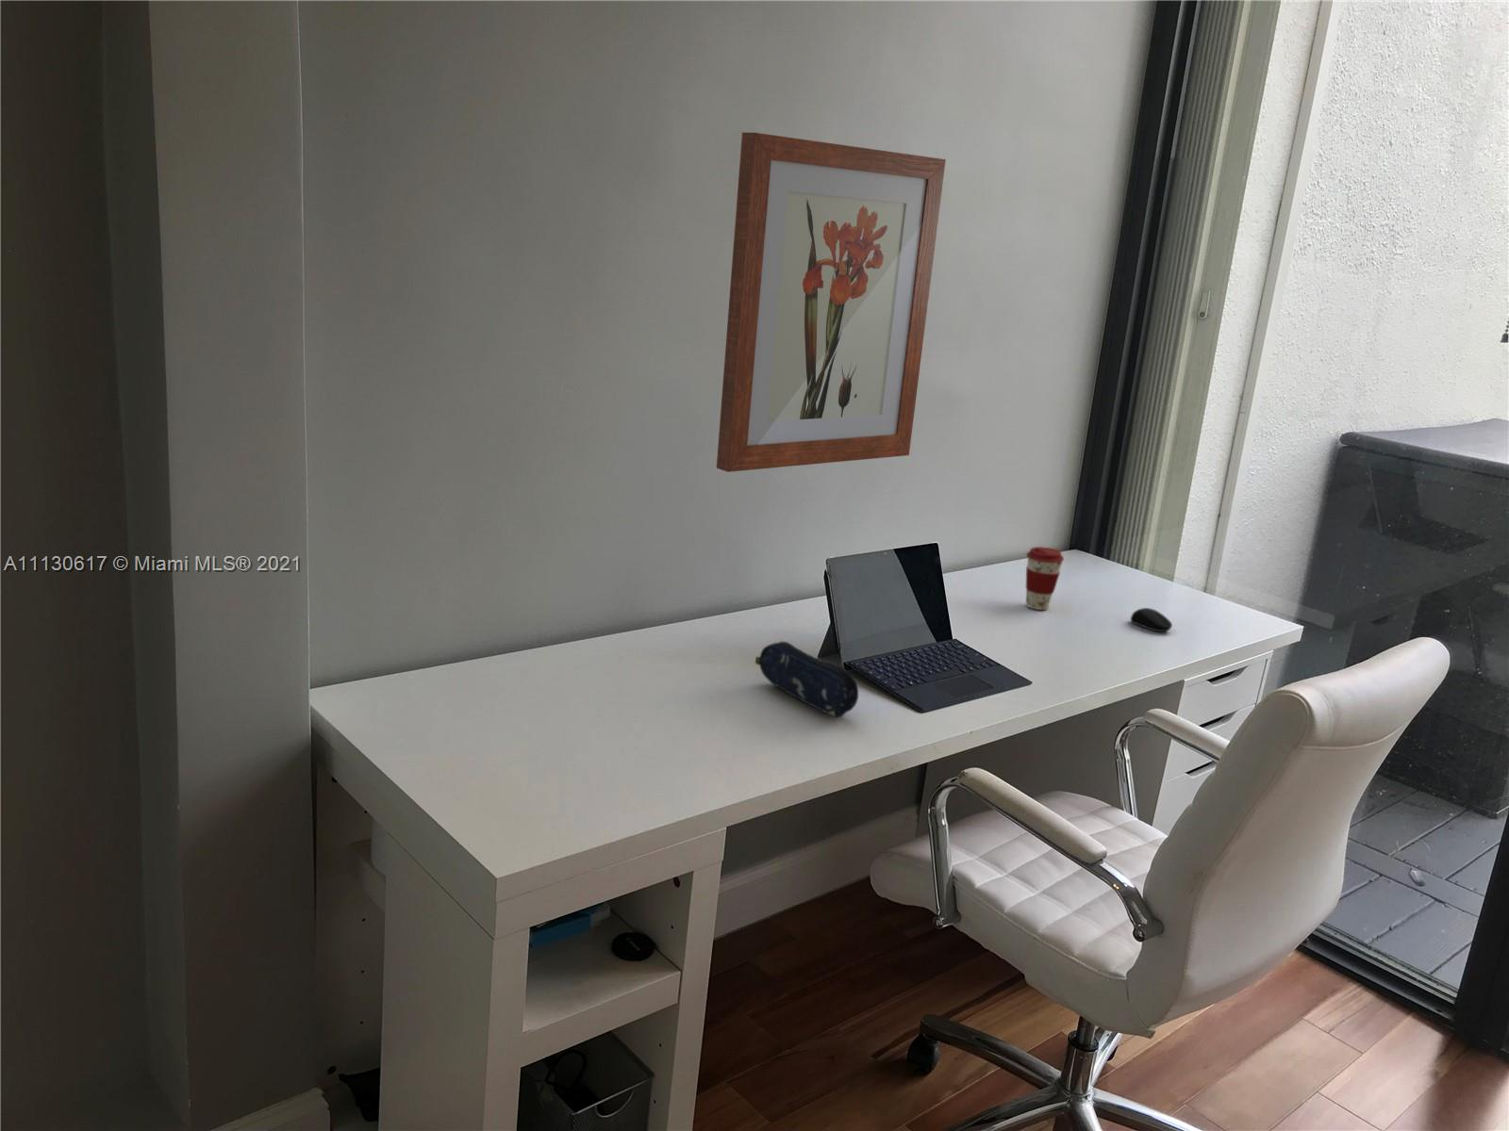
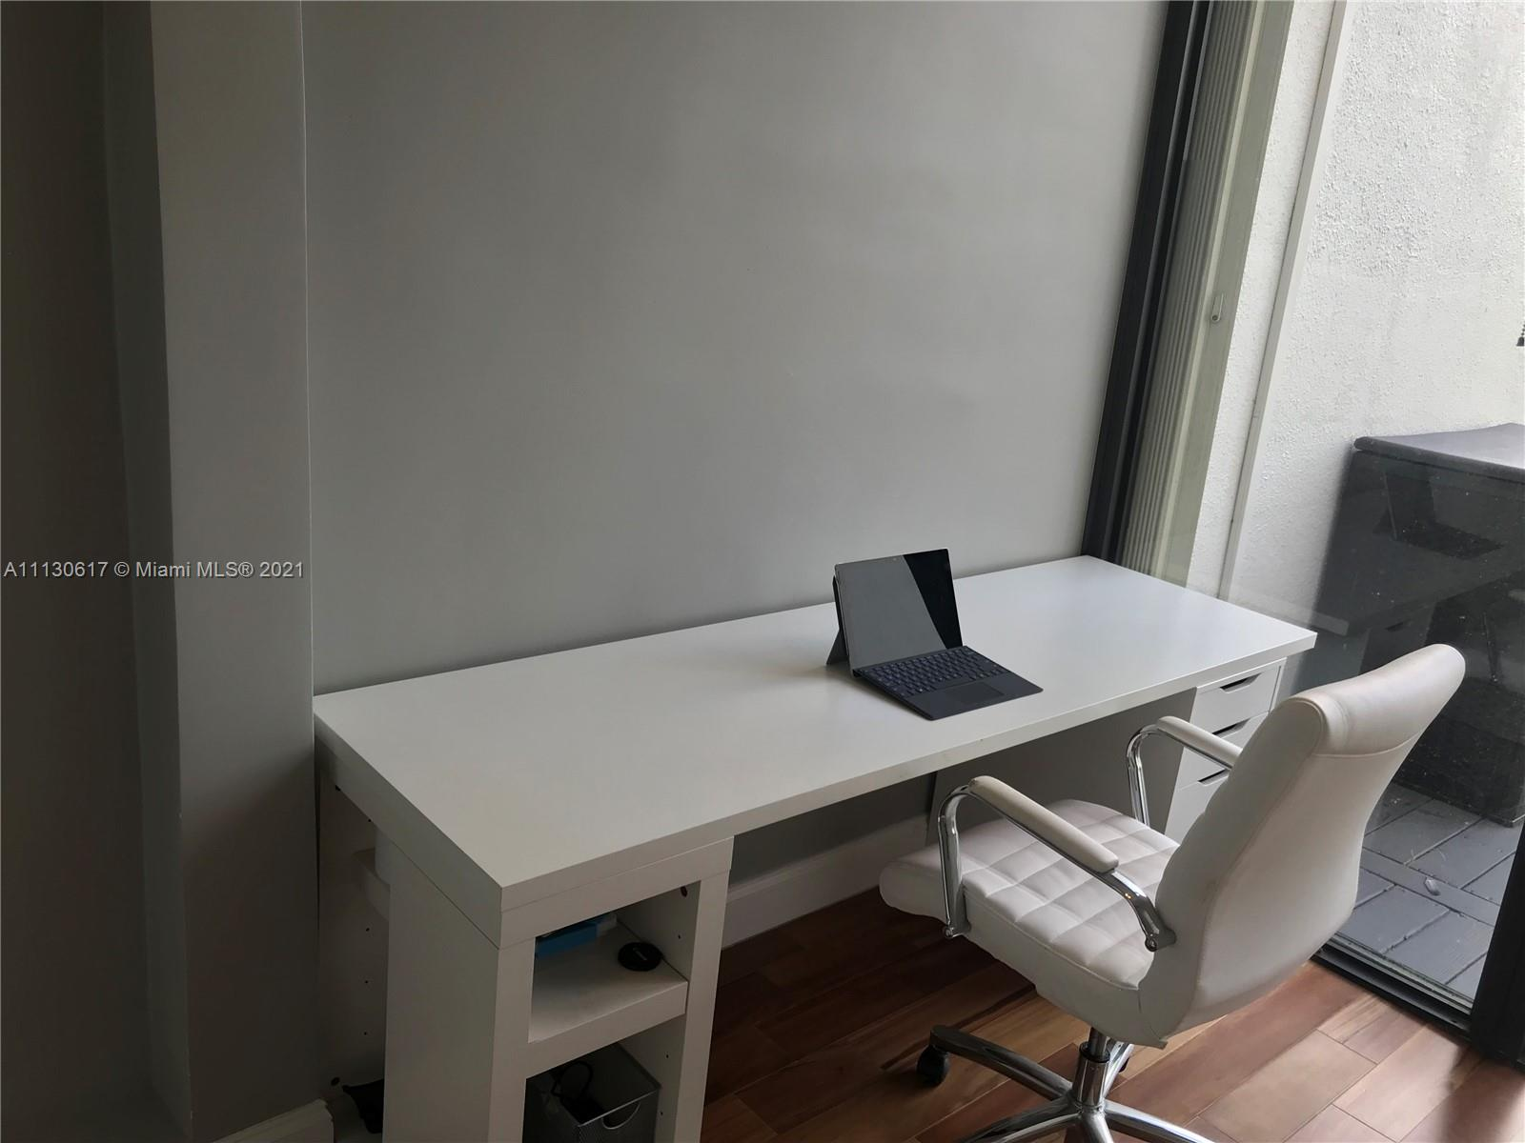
- coffee cup (1041, 577)
- wall art (834, 309)
- computer mouse (1151, 618)
- pencil case (807, 677)
